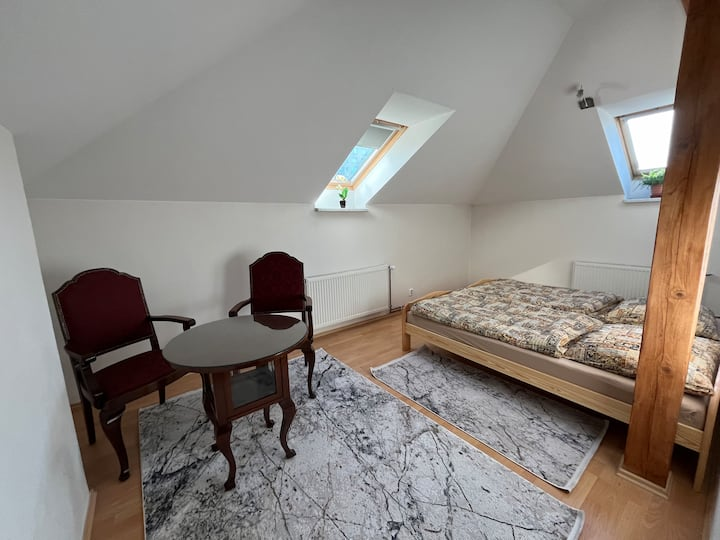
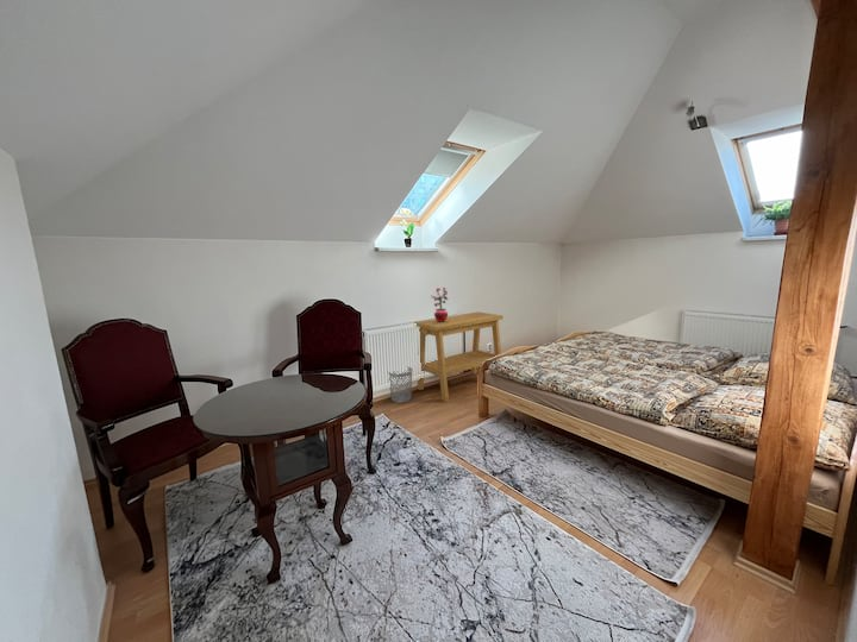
+ side table (461, 353)
+ wastebasket (400, 384)
+ potted plant (440, 304)
